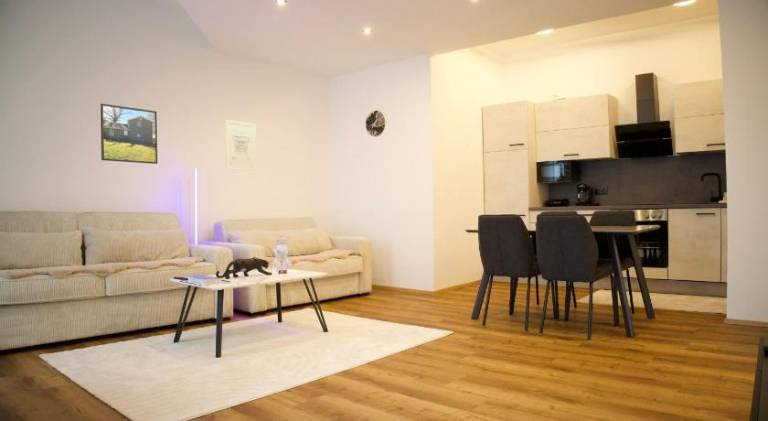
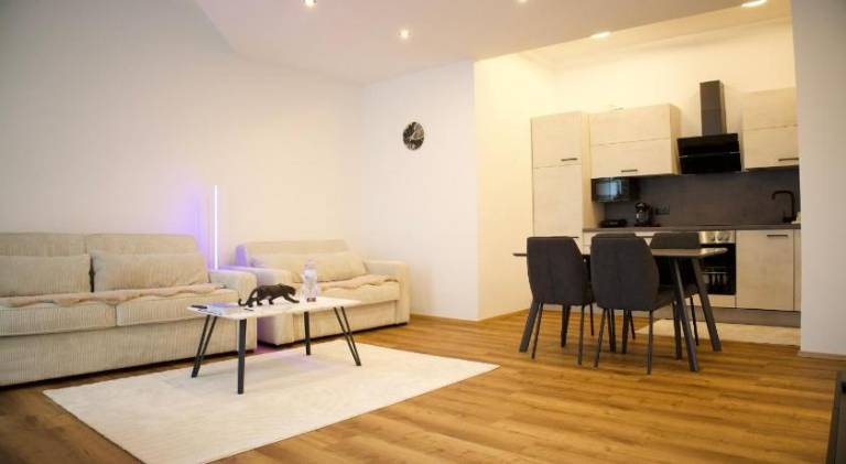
- wall art (241, 146)
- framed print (130, 134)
